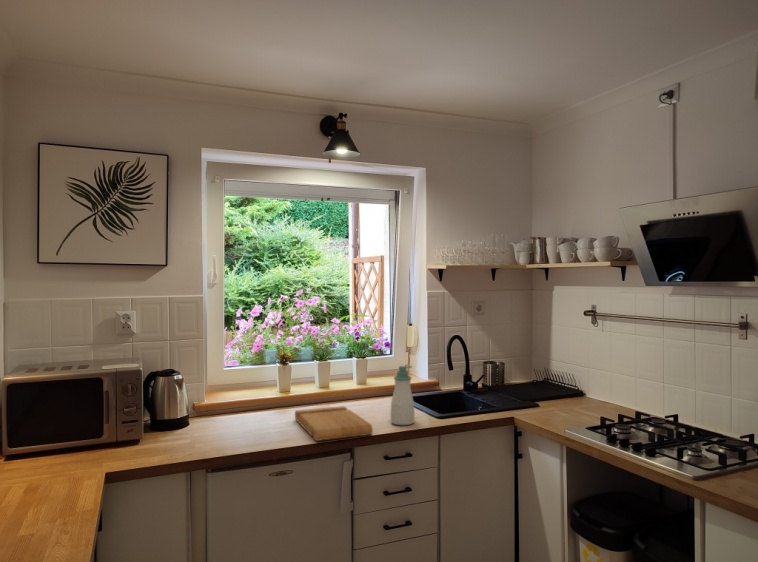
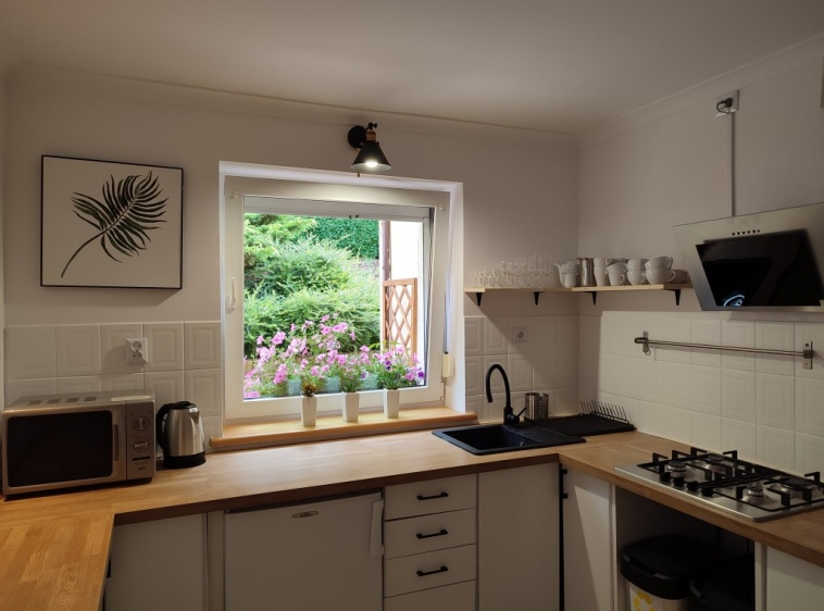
- soap bottle (402, 394)
- cutting board (331, 421)
